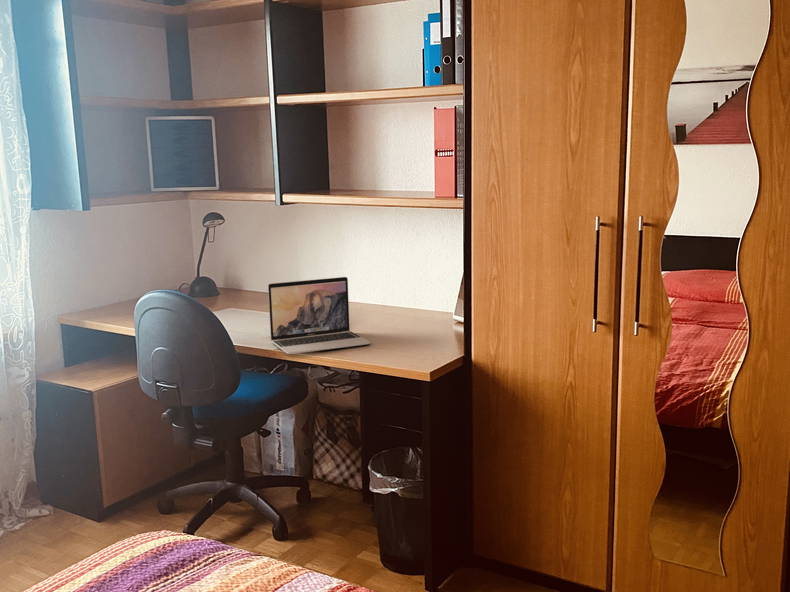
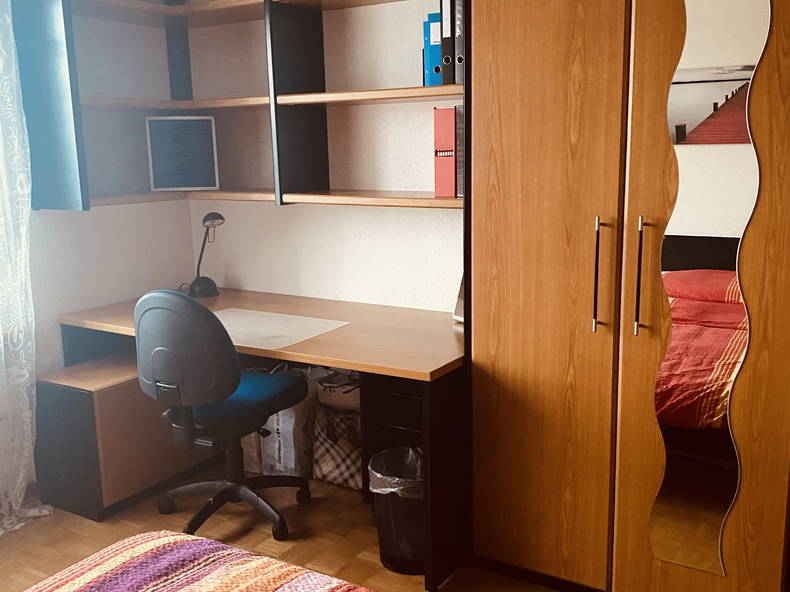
- laptop (319, 314)
